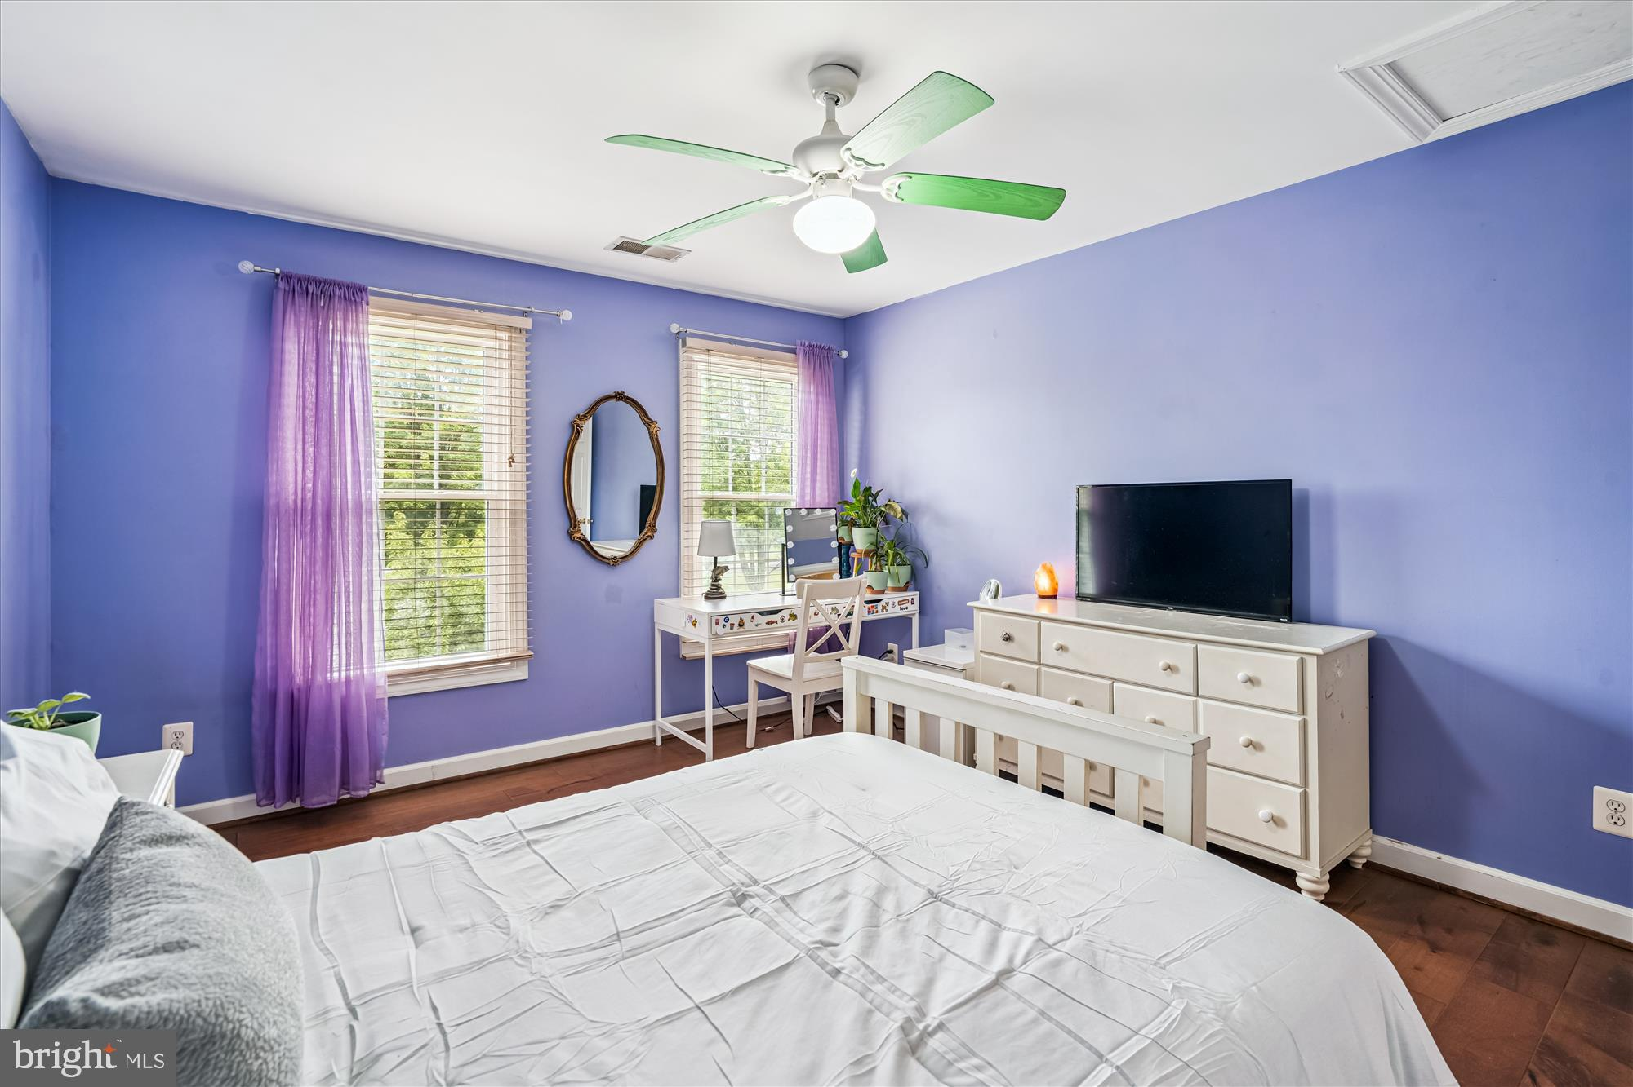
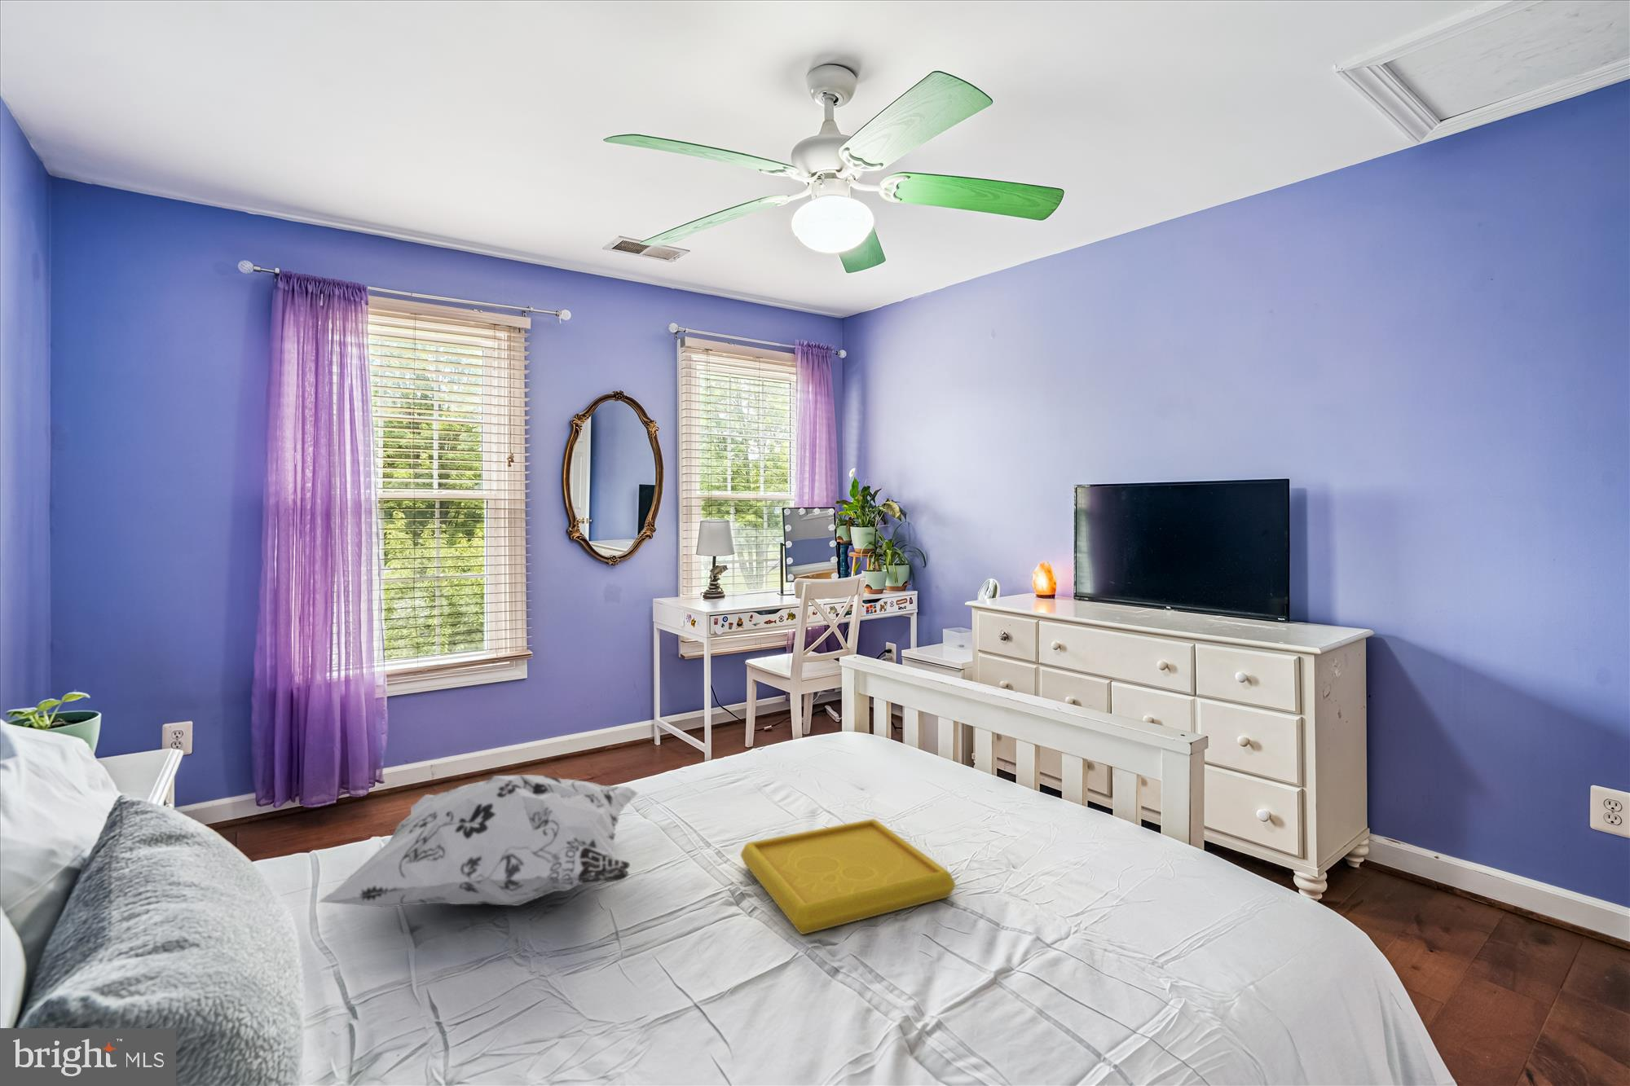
+ serving tray (842, 869)
+ decorative pillow (507, 838)
